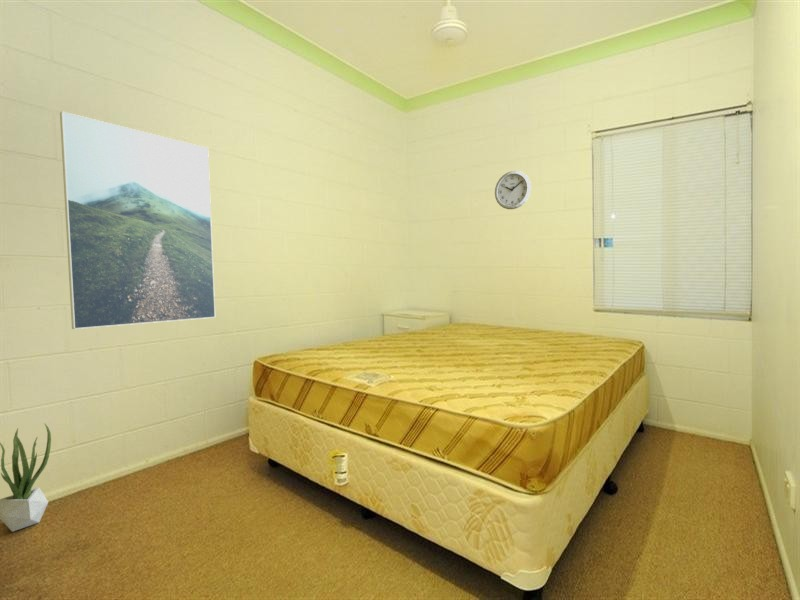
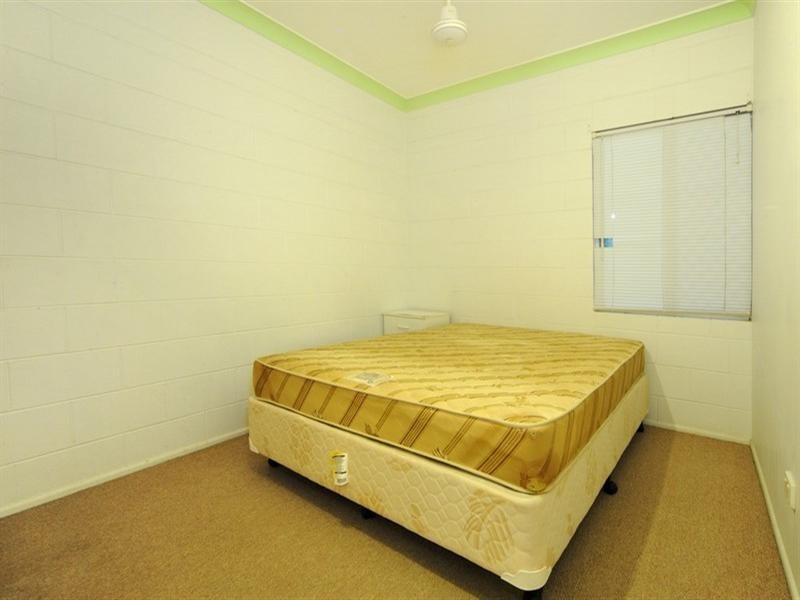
- wall clock (512, 190)
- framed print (147, 228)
- potted plant (26, 476)
